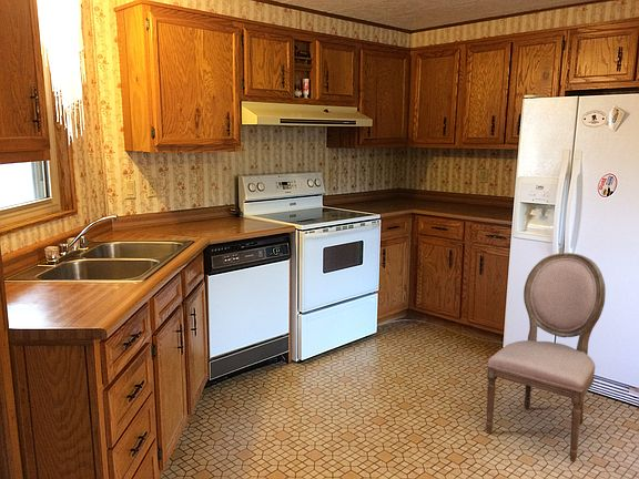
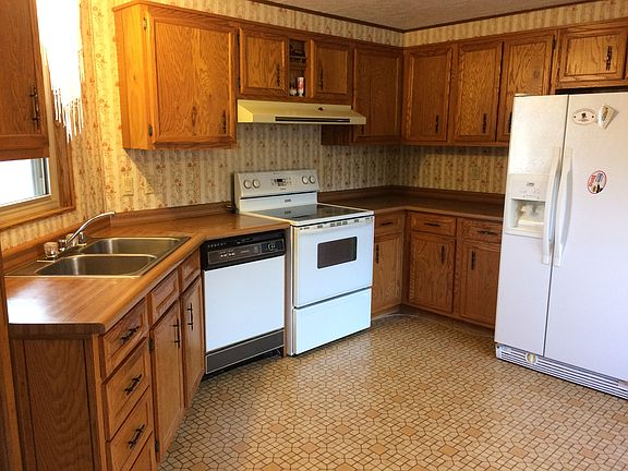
- dining chair (546, 348)
